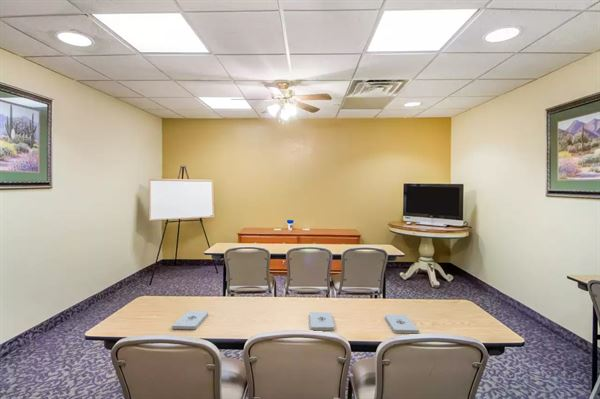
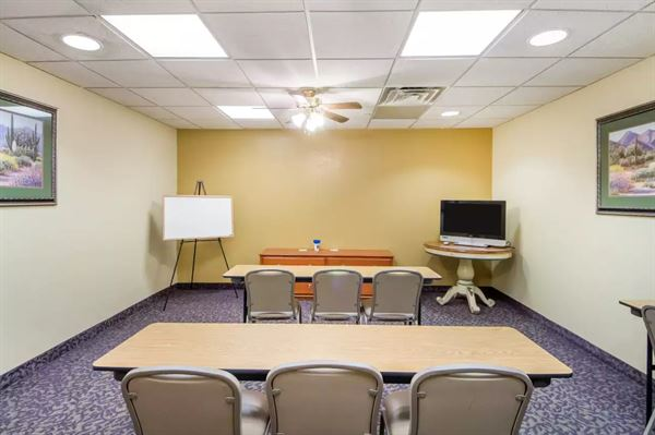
- notepad (191, 319)
- notepad (400, 323)
- notepad (321, 320)
